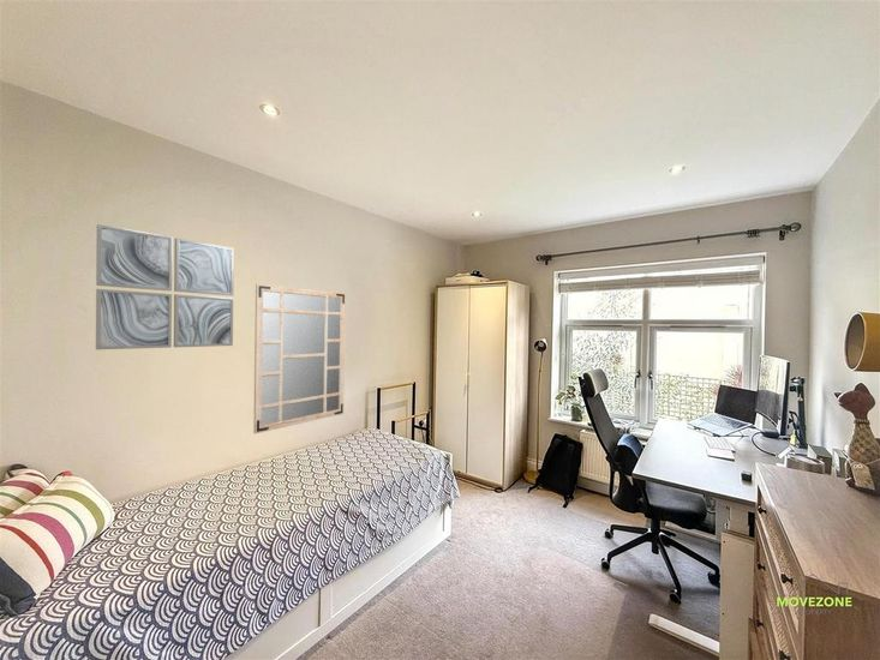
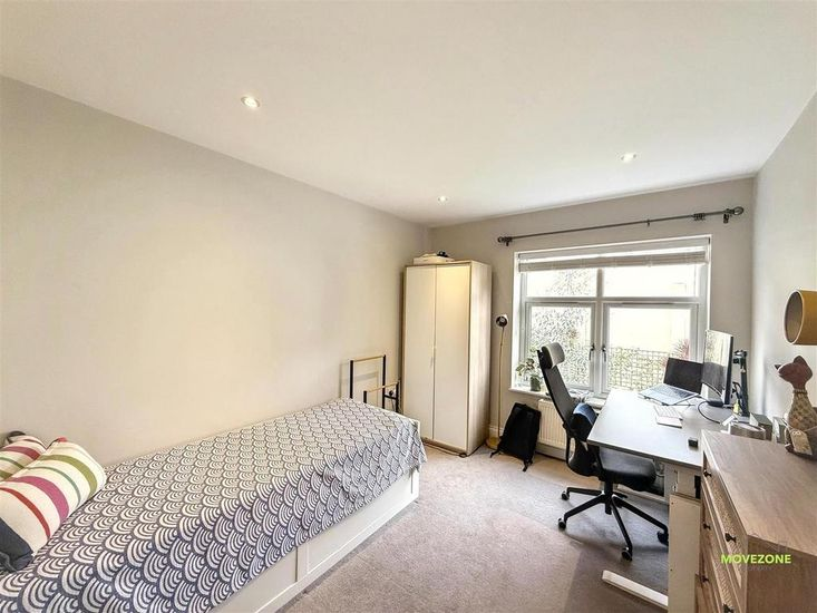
- mirror (304, 355)
- wall art (174, 290)
